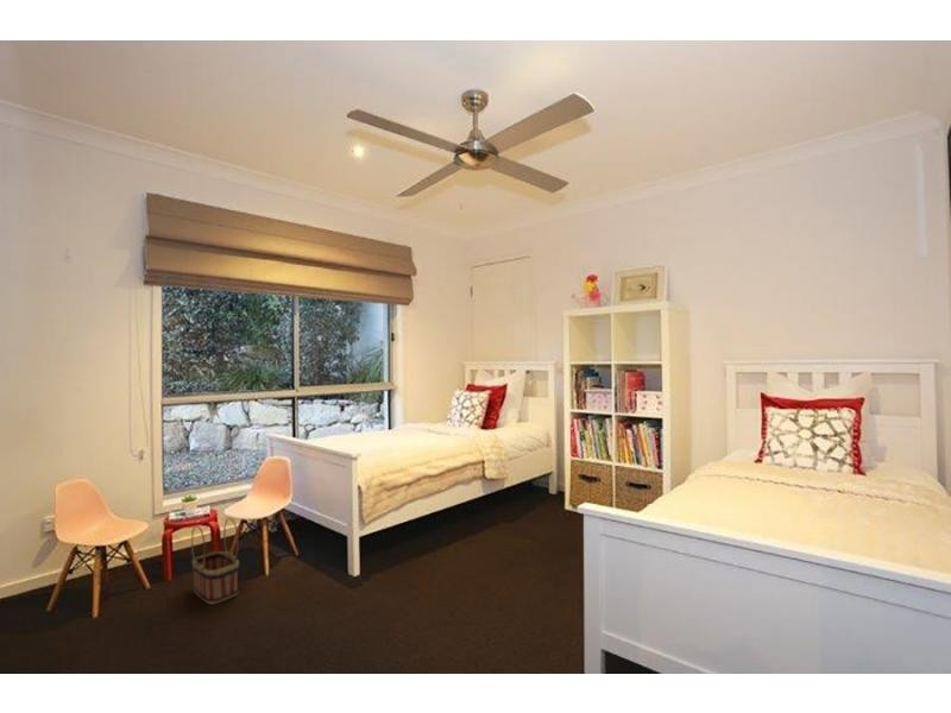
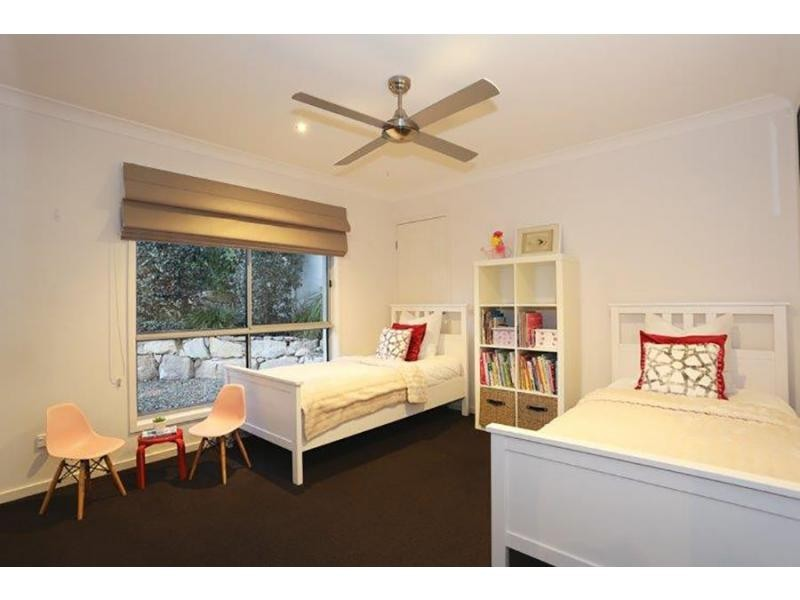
- basket (215, 557)
